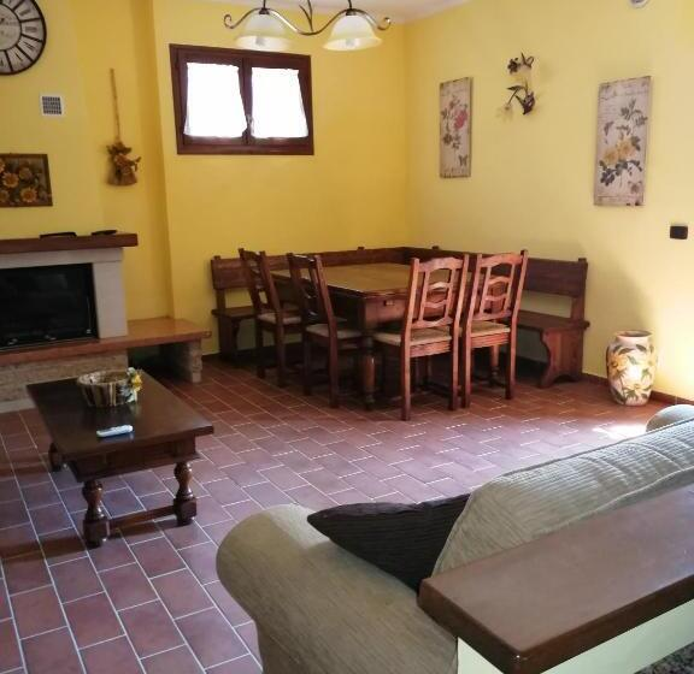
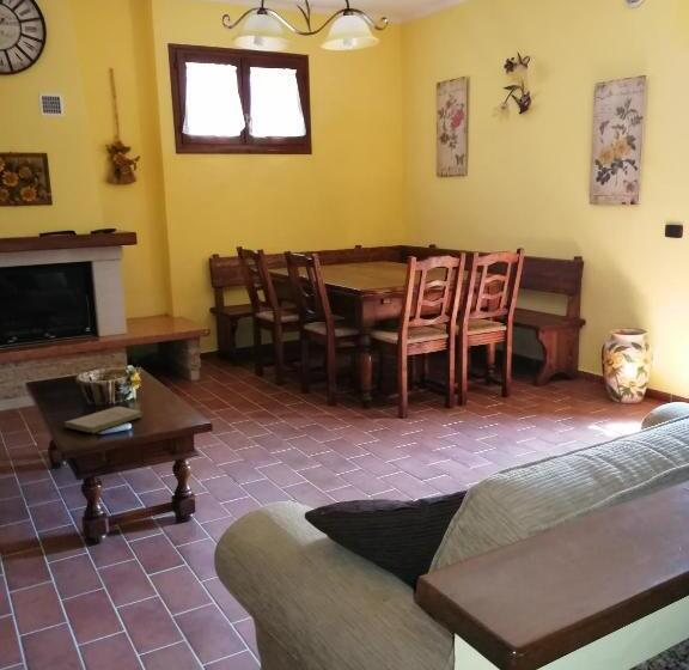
+ book (104, 419)
